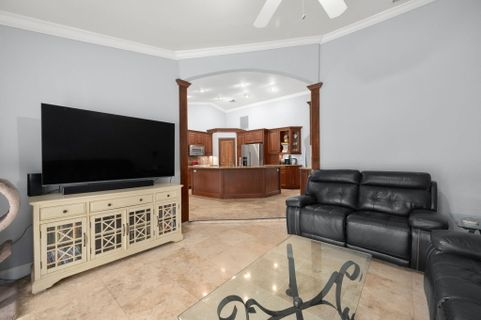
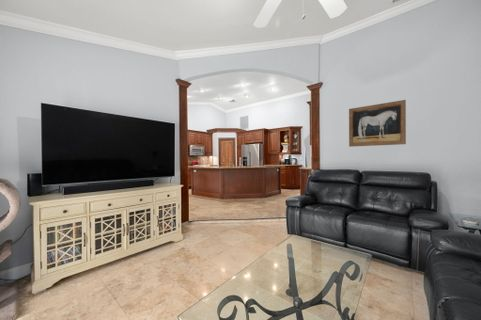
+ wall art (375, 125)
